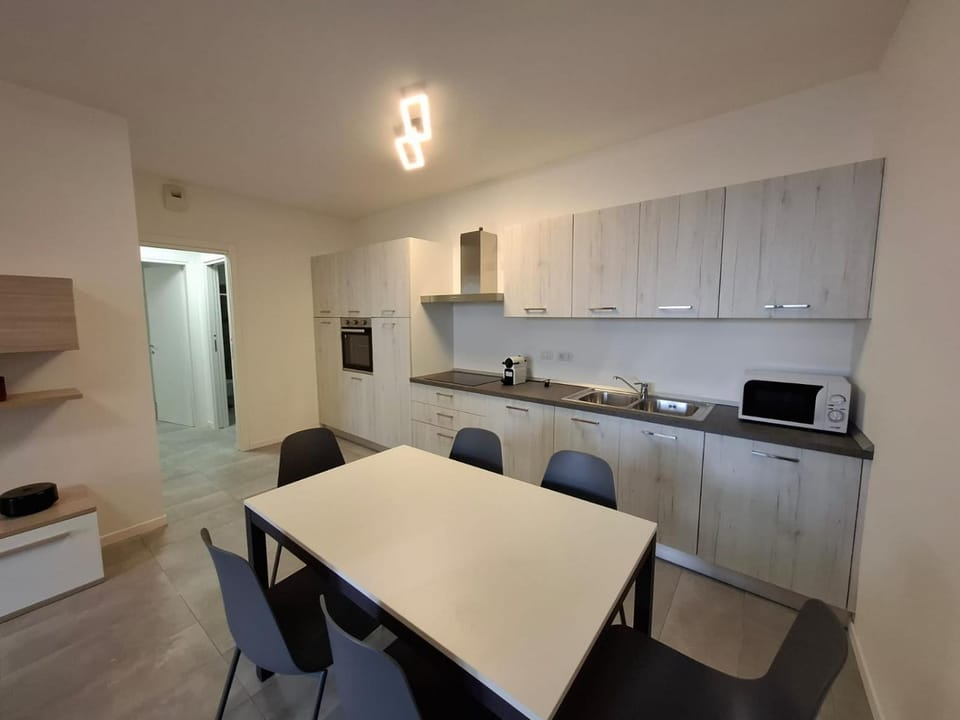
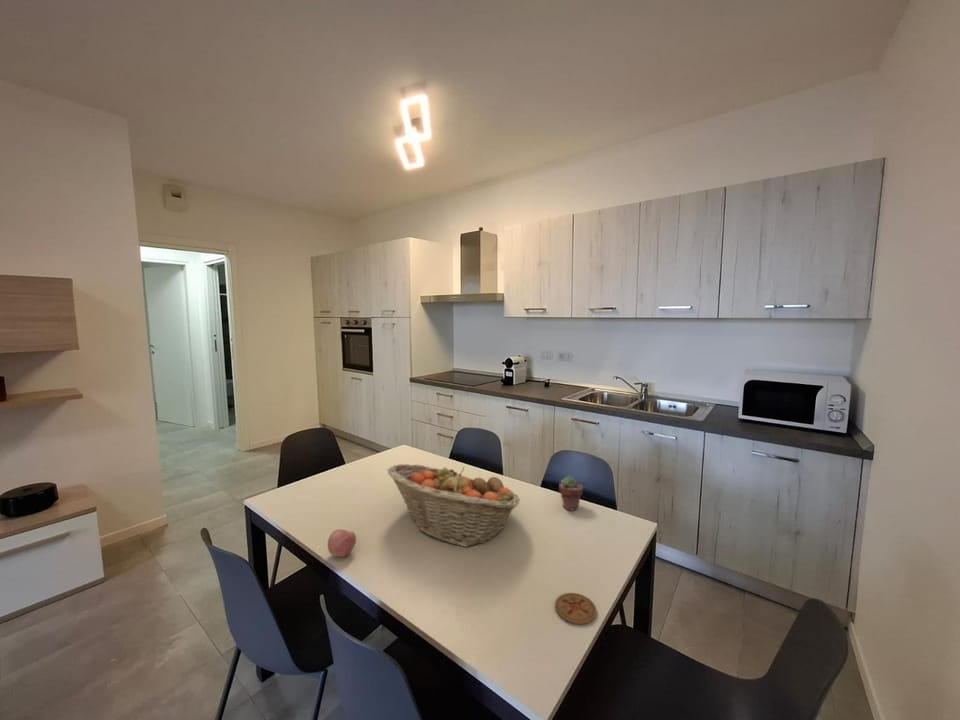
+ fruit basket (452, 494)
+ coaster (575, 607)
+ apple (342, 542)
+ potted succulent (570, 491)
